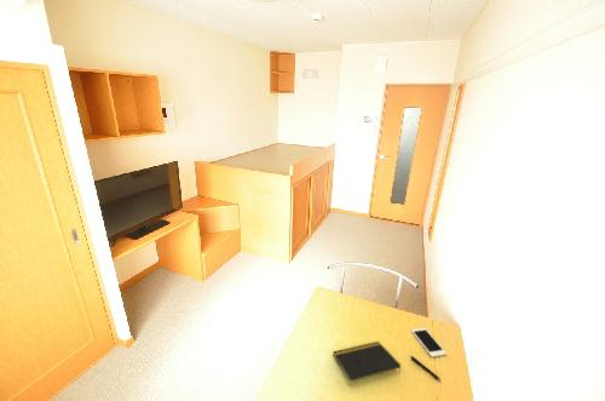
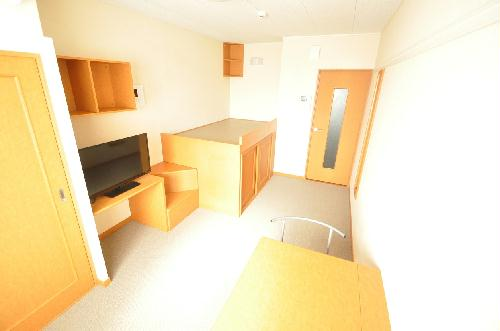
- notepad (365, 359)
- cell phone (427, 340)
- pen (425, 368)
